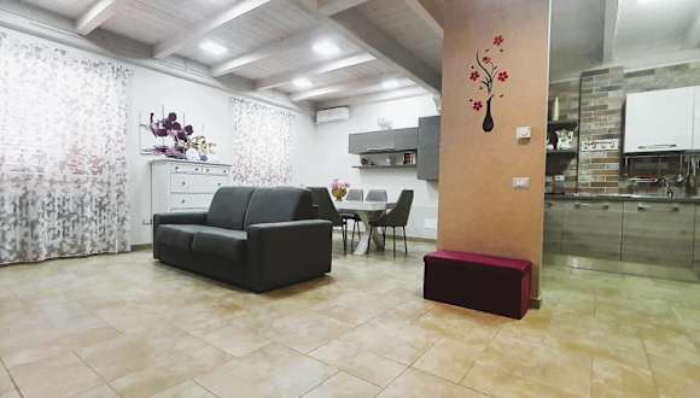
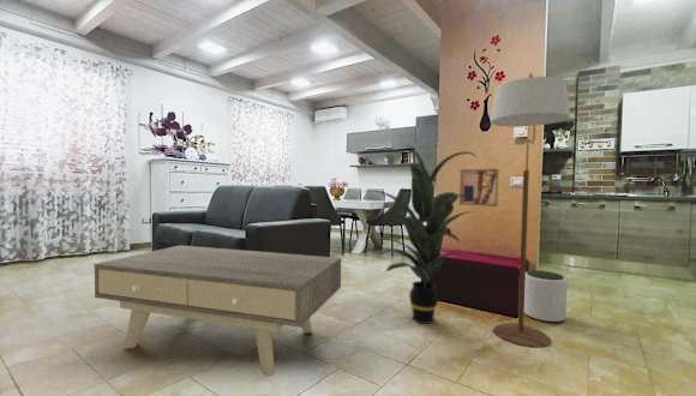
+ floor lamp (526, 205)
+ wall art (478, 187)
+ indoor plant (421, 230)
+ plant pot (544, 294)
+ coffee table (223, 300)
